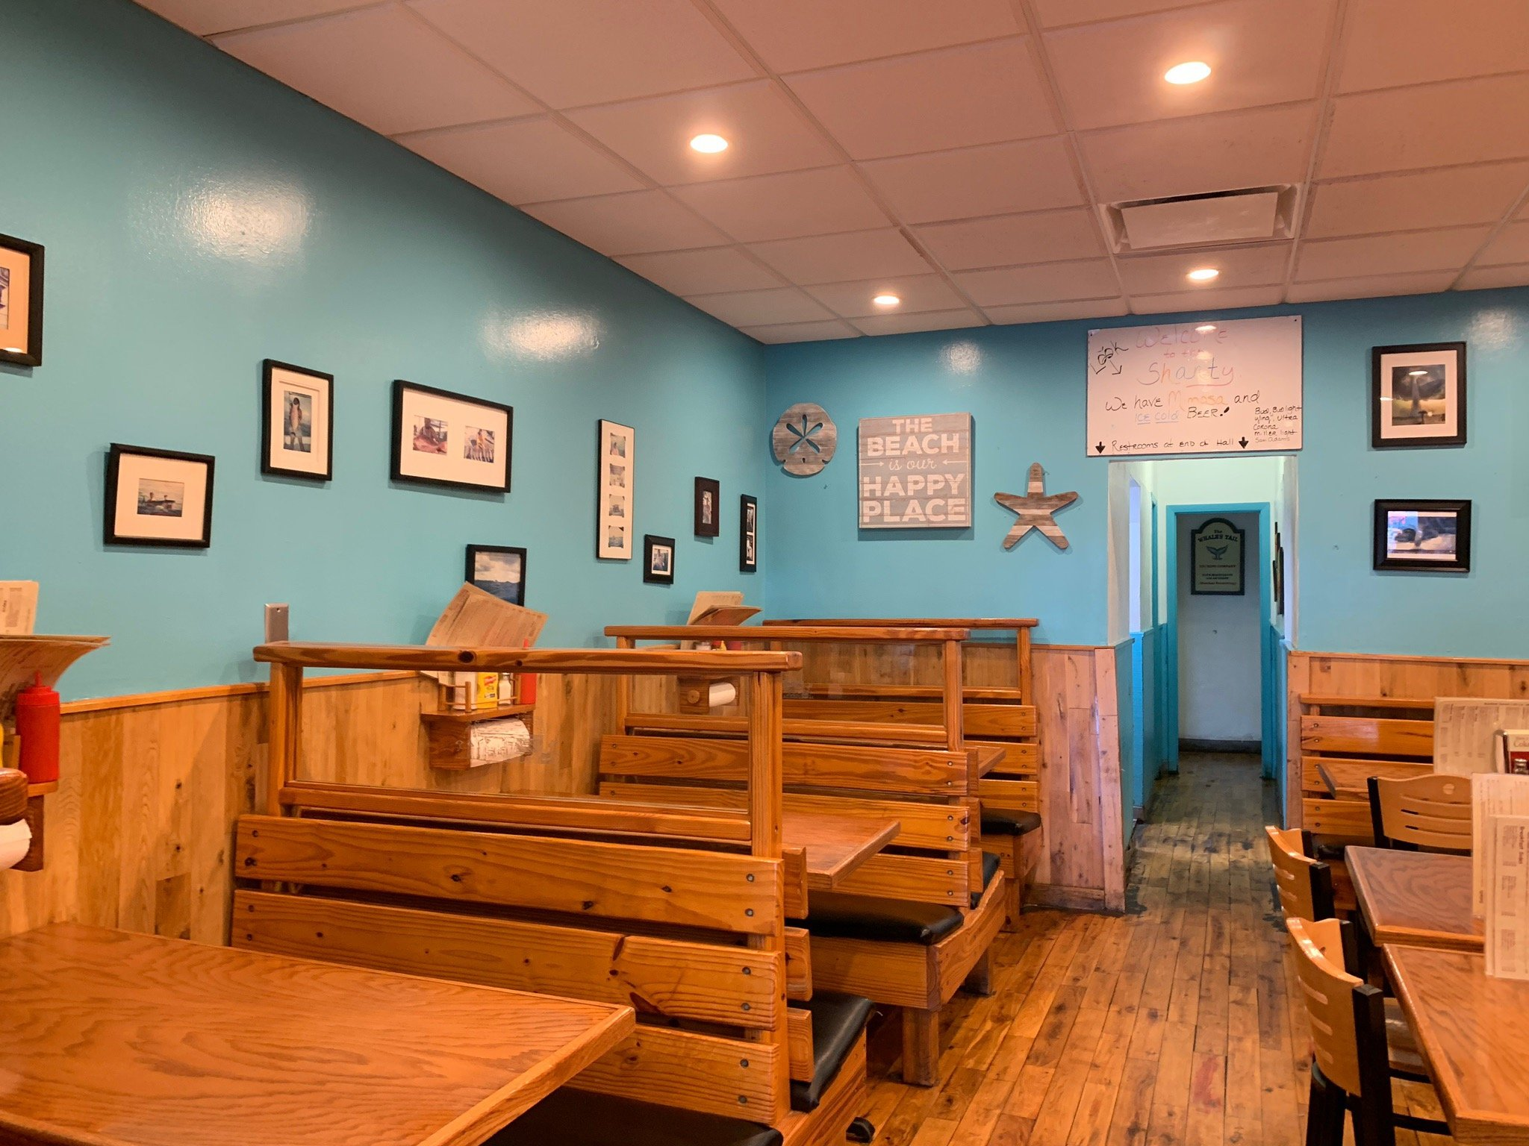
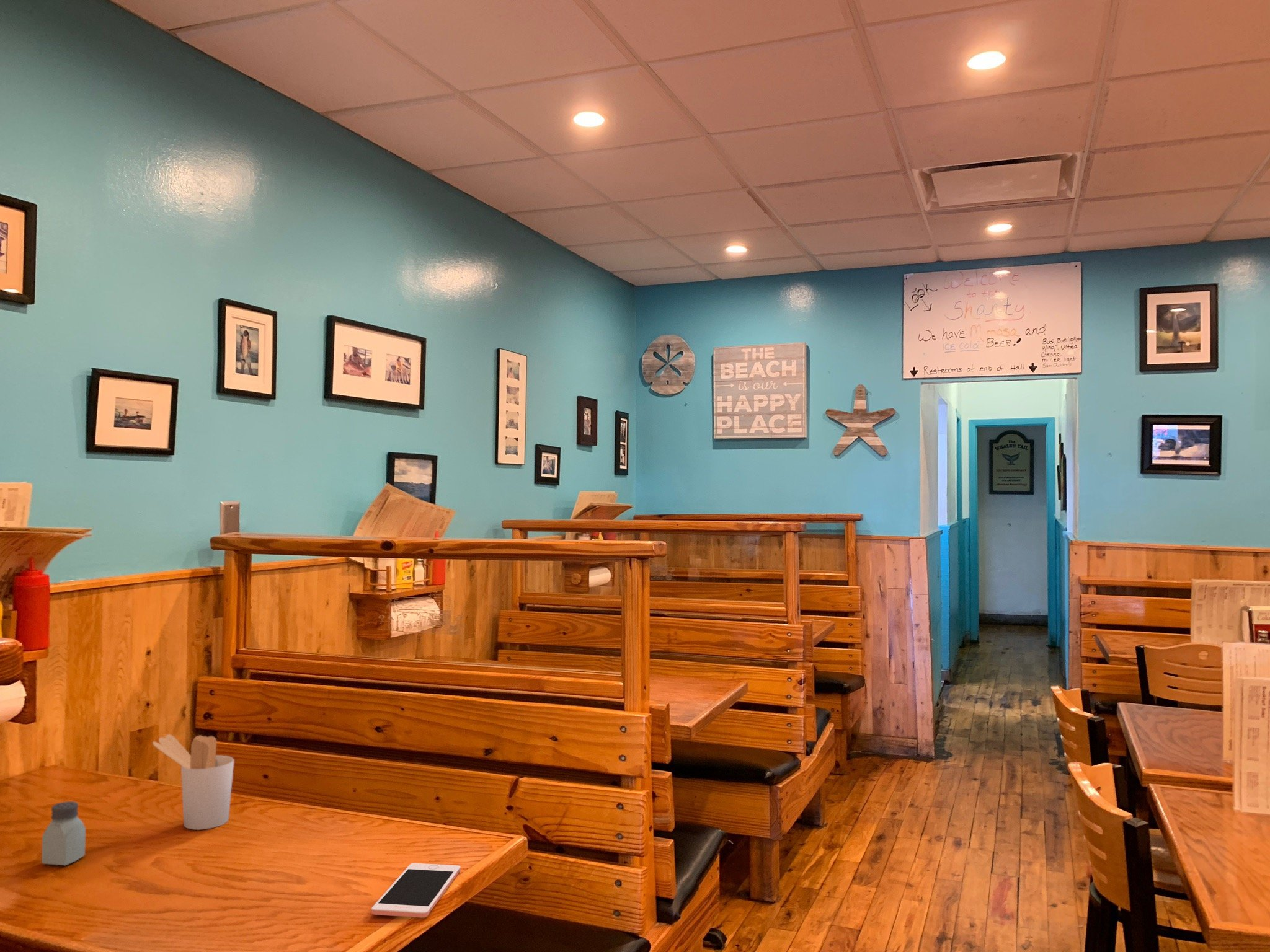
+ saltshaker (64, 832)
+ cell phone (418, 888)
+ utensil holder (193, 778)
